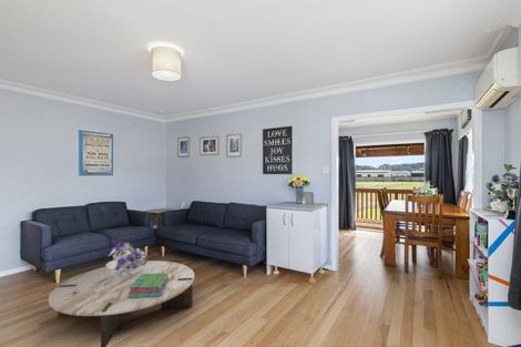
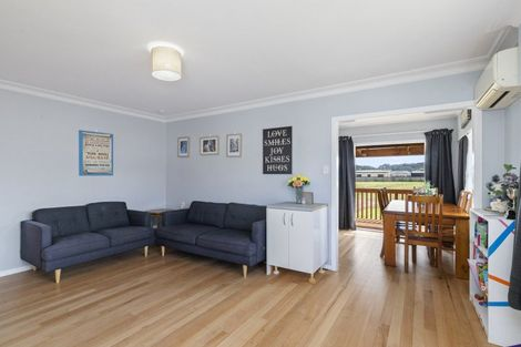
- stack of books (150, 284)
- coffee table (129, 295)
- bouquet (122, 259)
